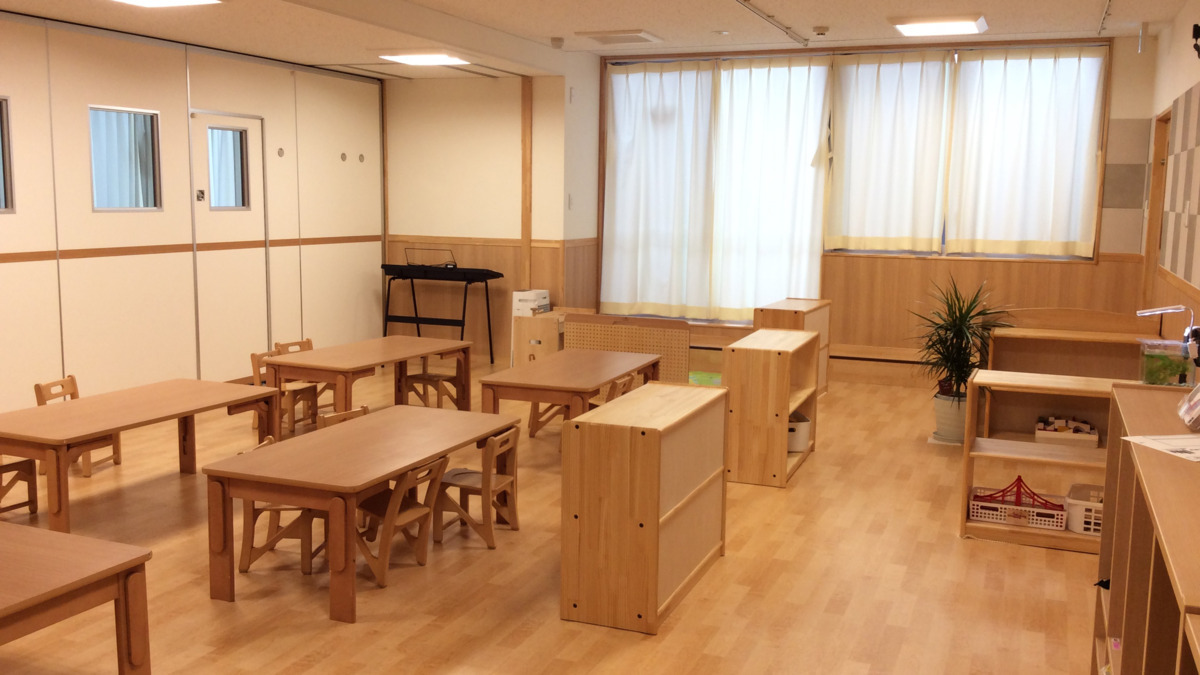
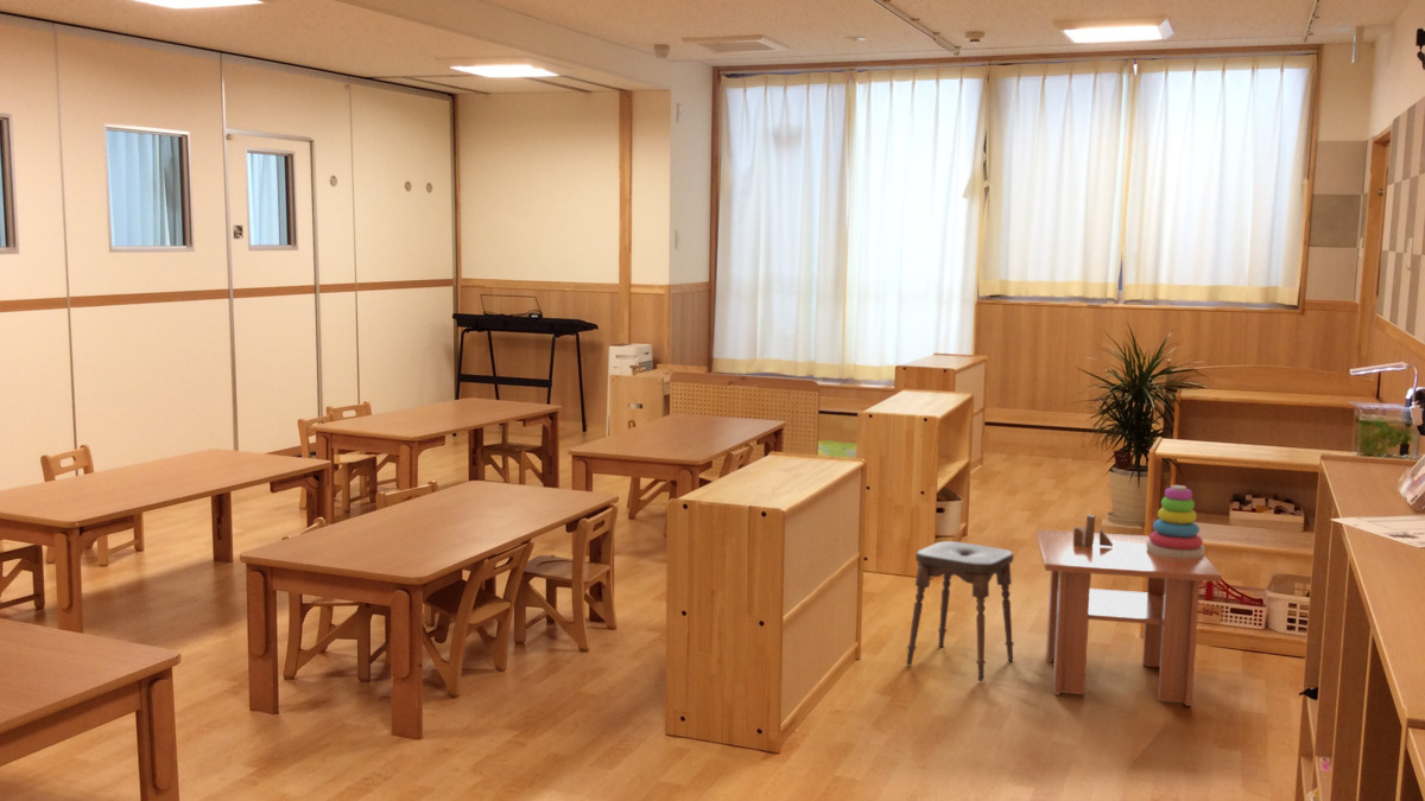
+ stacking toy (1177, 517)
+ coffee table (1117, 615)
+ wooden block set (1094, 529)
+ stool (976, 608)
